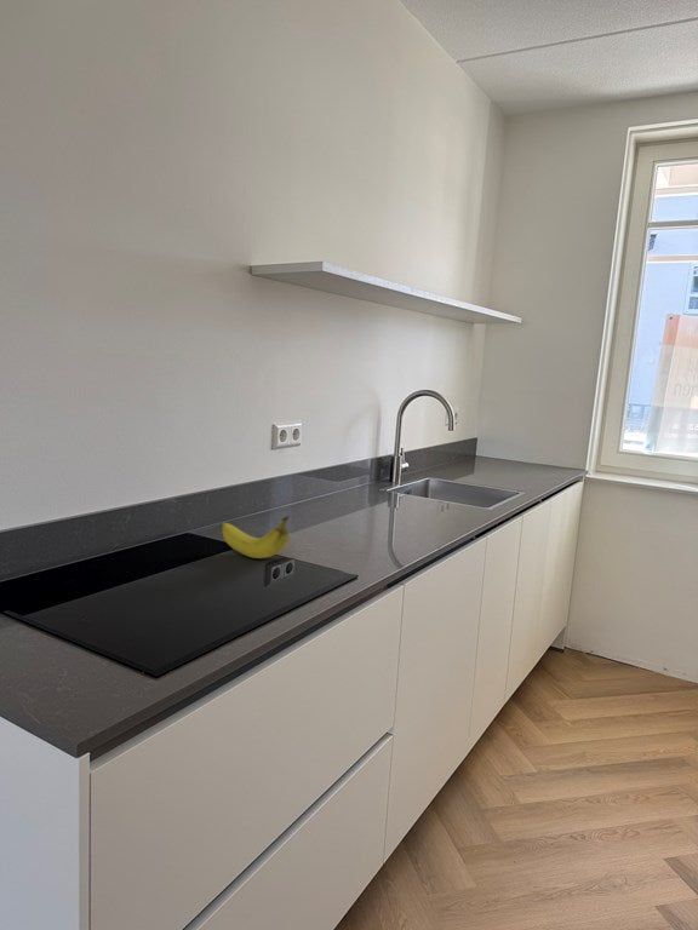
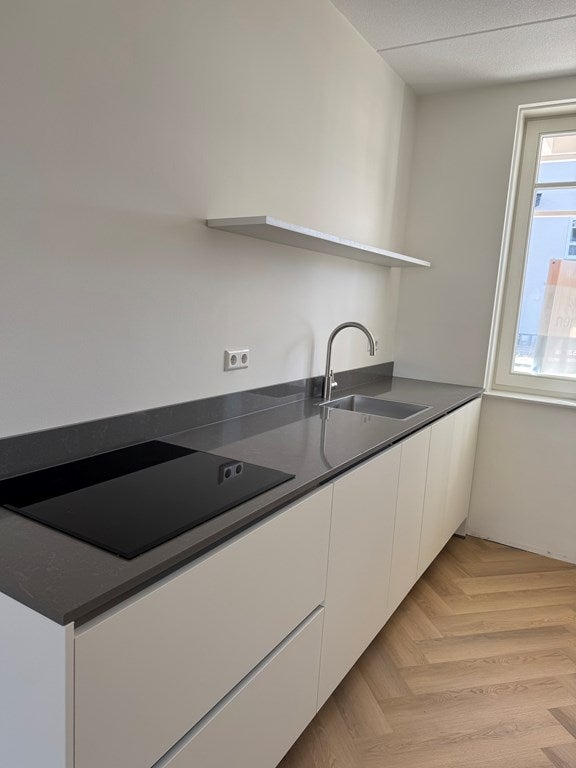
- fruit (252, 536)
